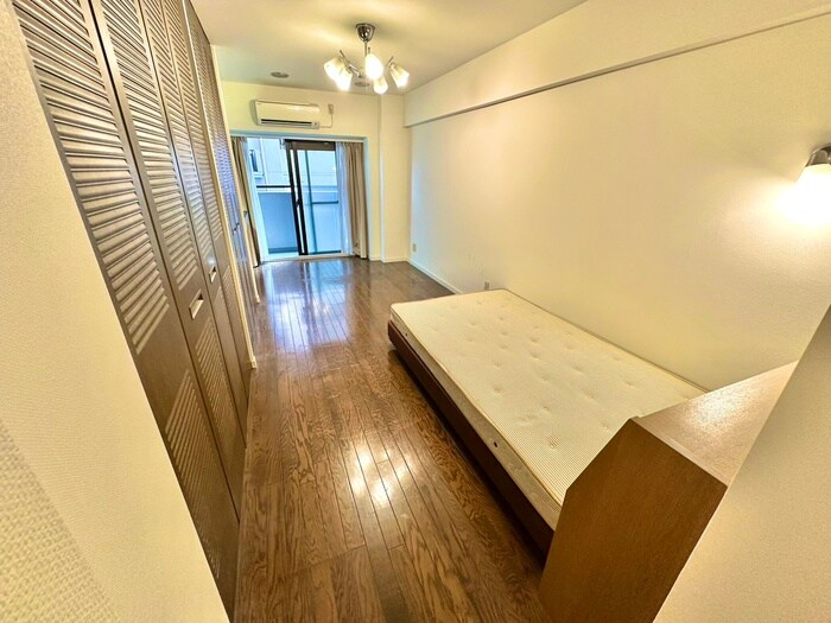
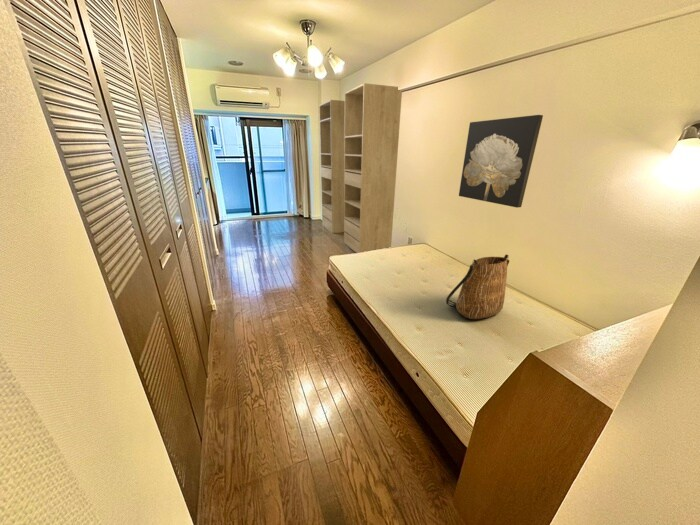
+ wardrobe (352, 173)
+ tote bag (481, 284)
+ wall art (494, 162)
